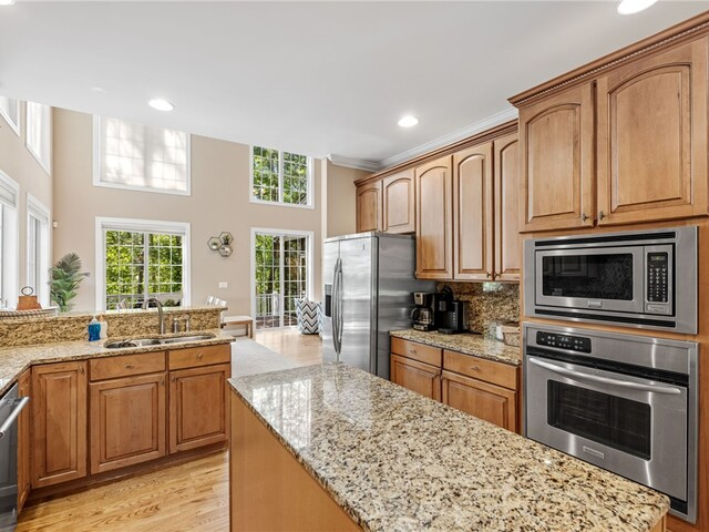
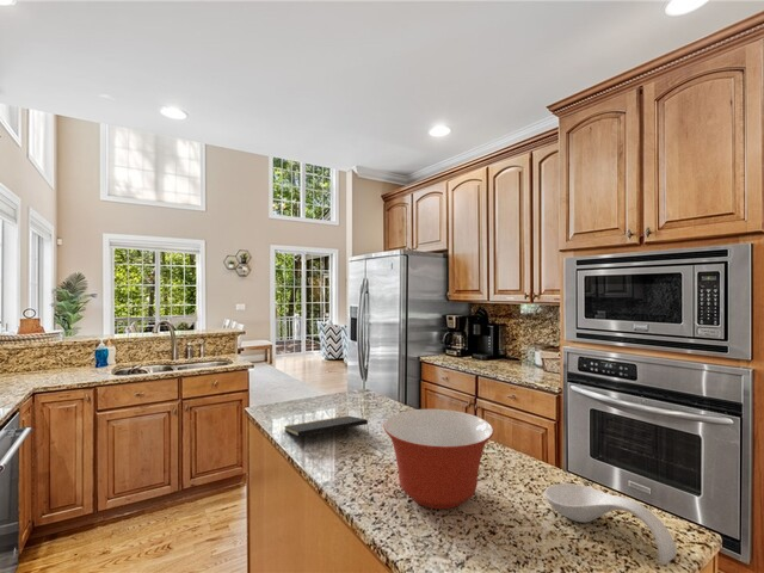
+ spoon rest (603, 509)
+ notepad (325, 425)
+ mixing bowl (437, 460)
